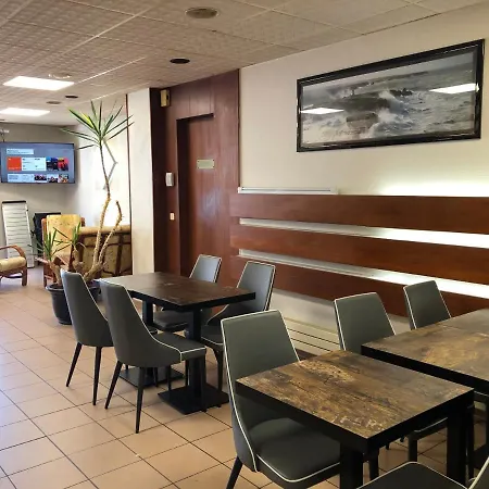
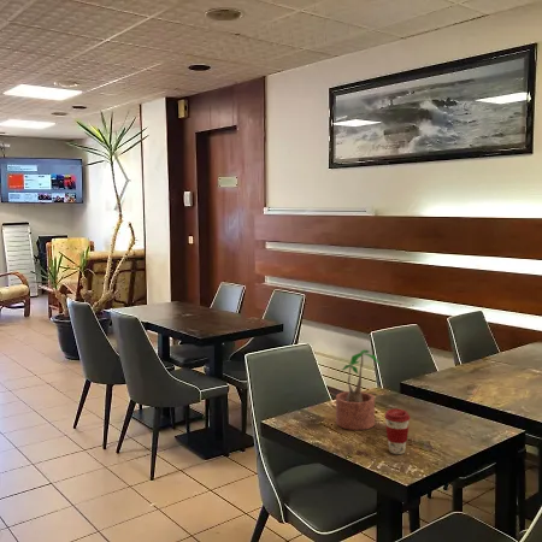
+ coffee cup (396, 431)
+ potted plant (359, 387)
